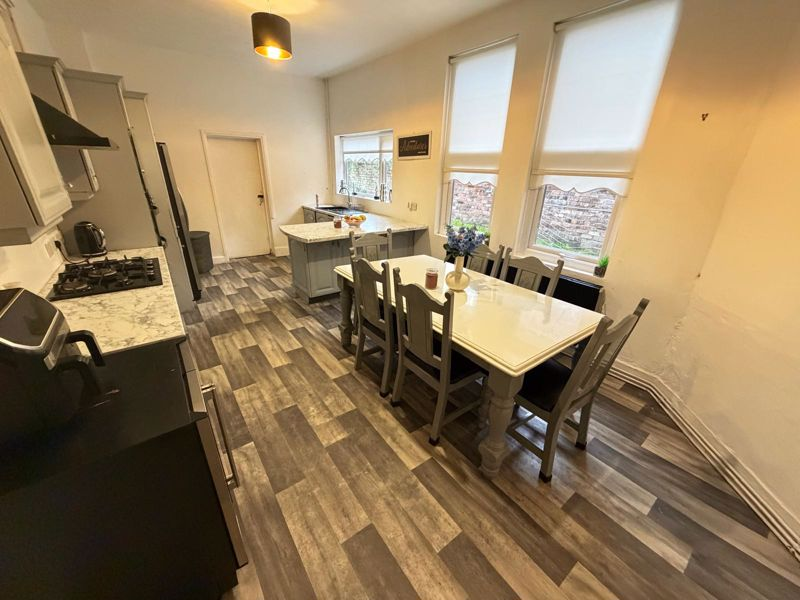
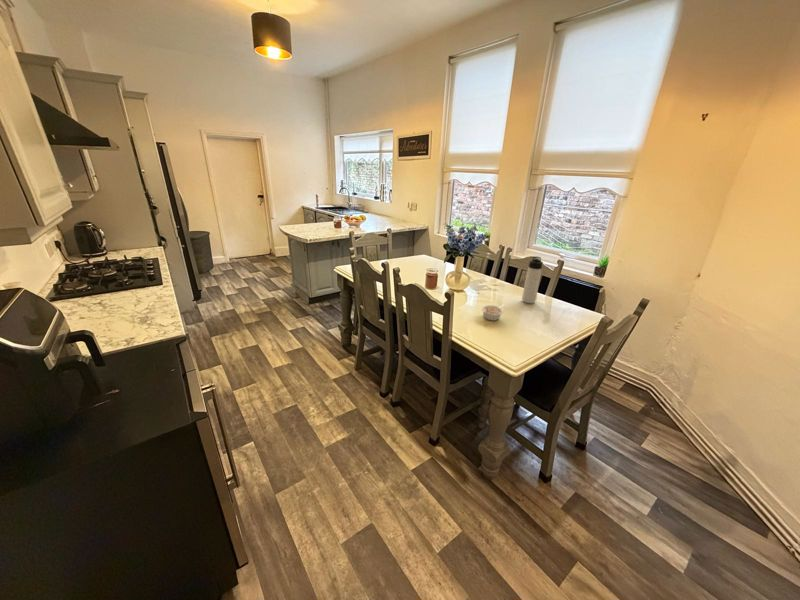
+ legume (492, 312)
+ thermos bottle (532, 280)
